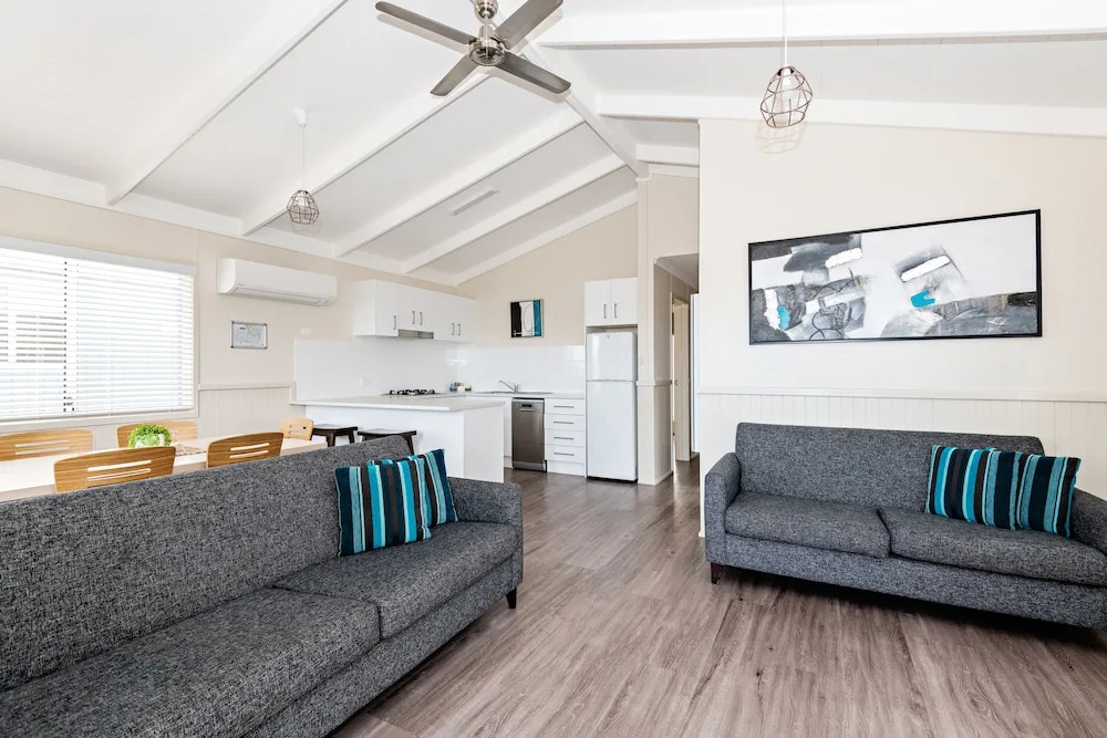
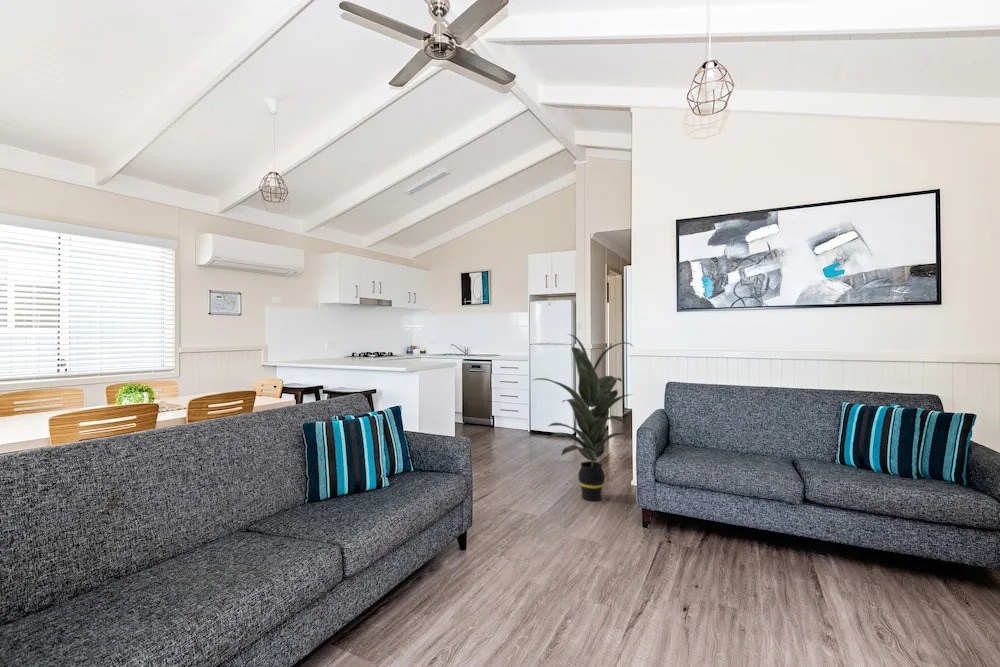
+ indoor plant (586, 414)
